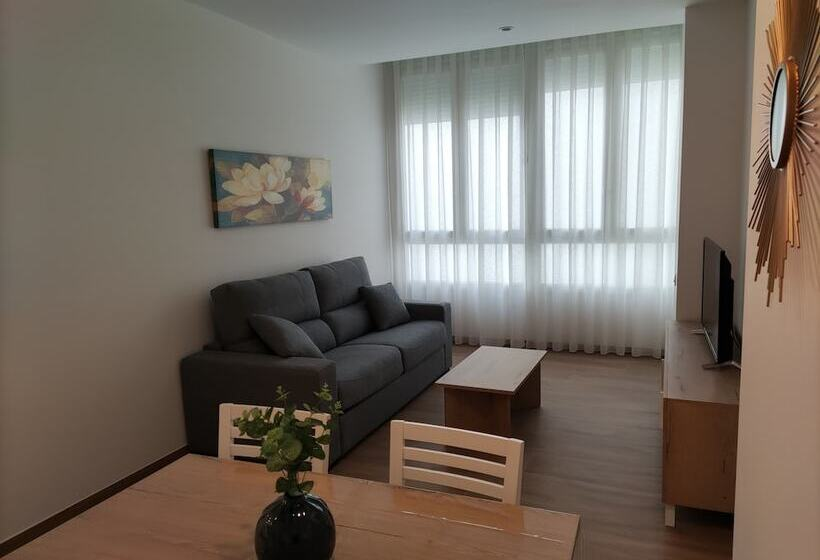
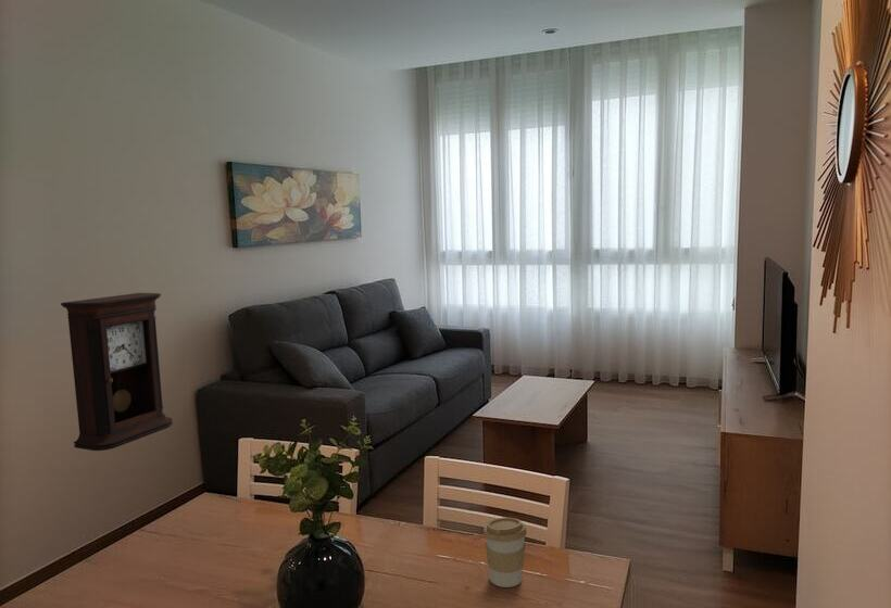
+ pendulum clock (123, 367)
+ coffee cup (505, 549)
